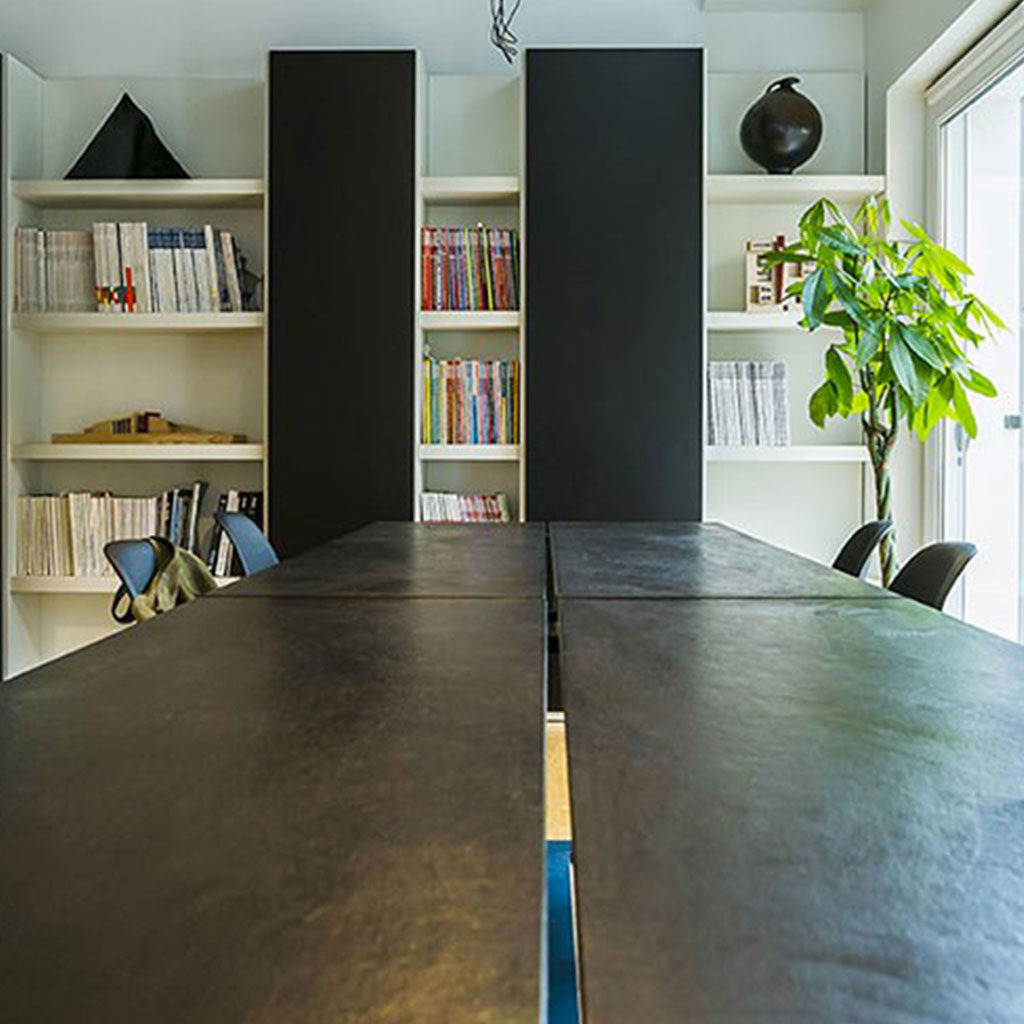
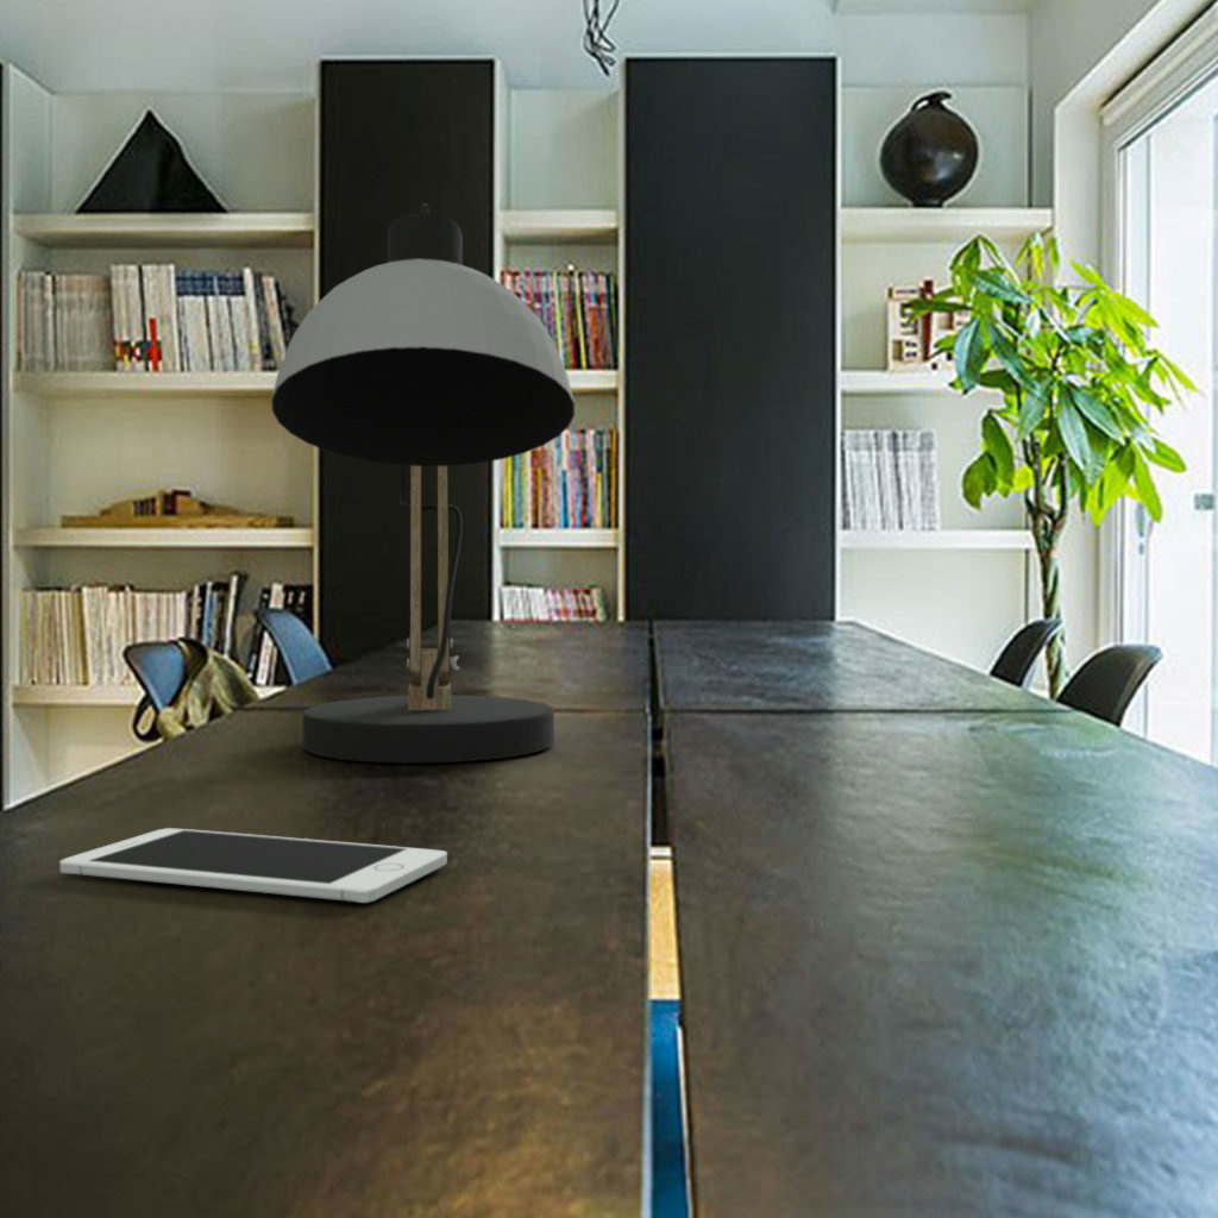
+ cell phone (256, 861)
+ desk lamp (420, 486)
